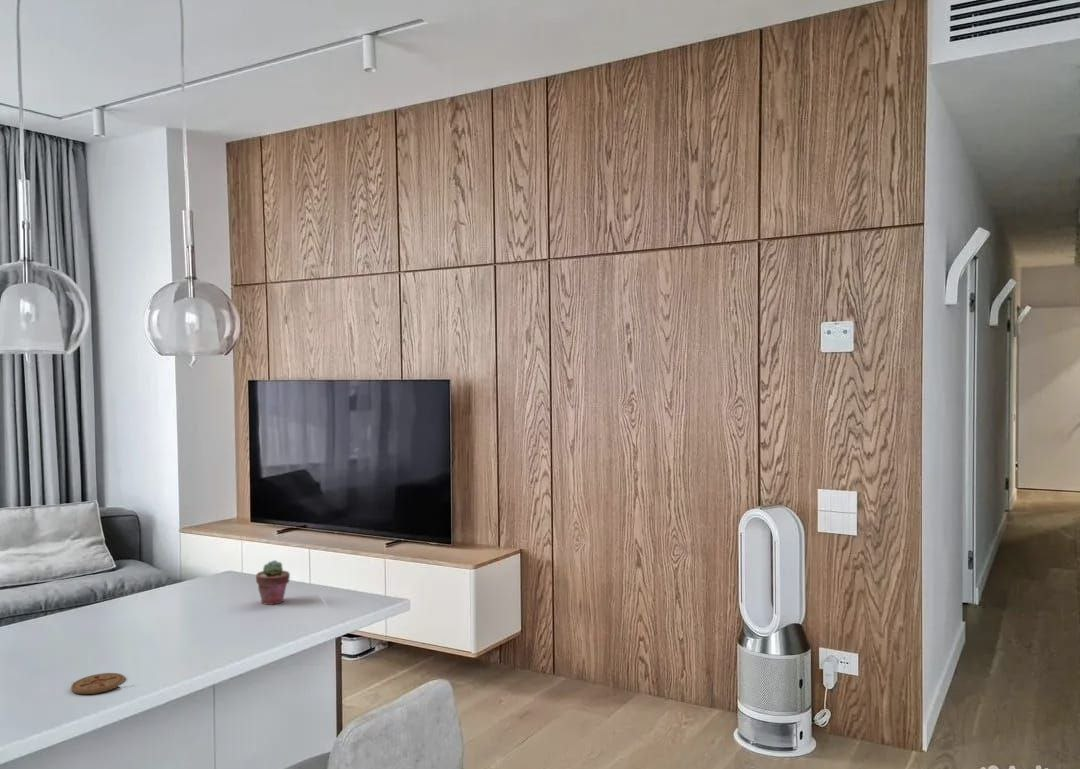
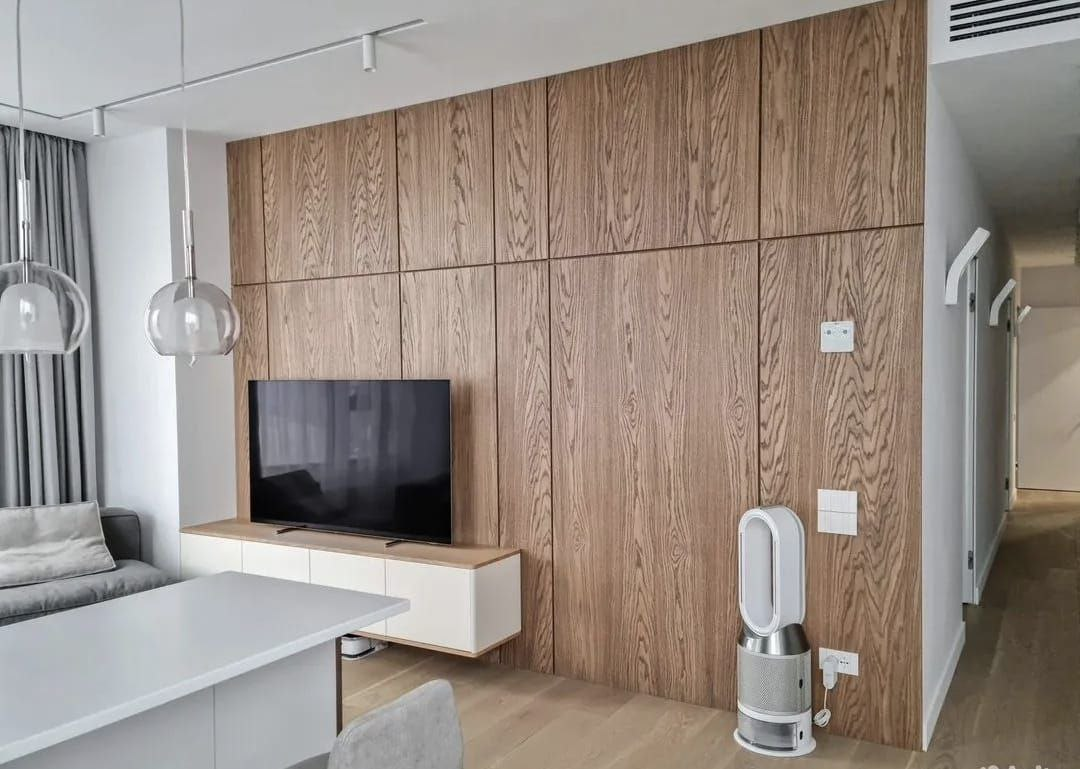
- potted succulent (272, 581)
- coaster (98, 683)
